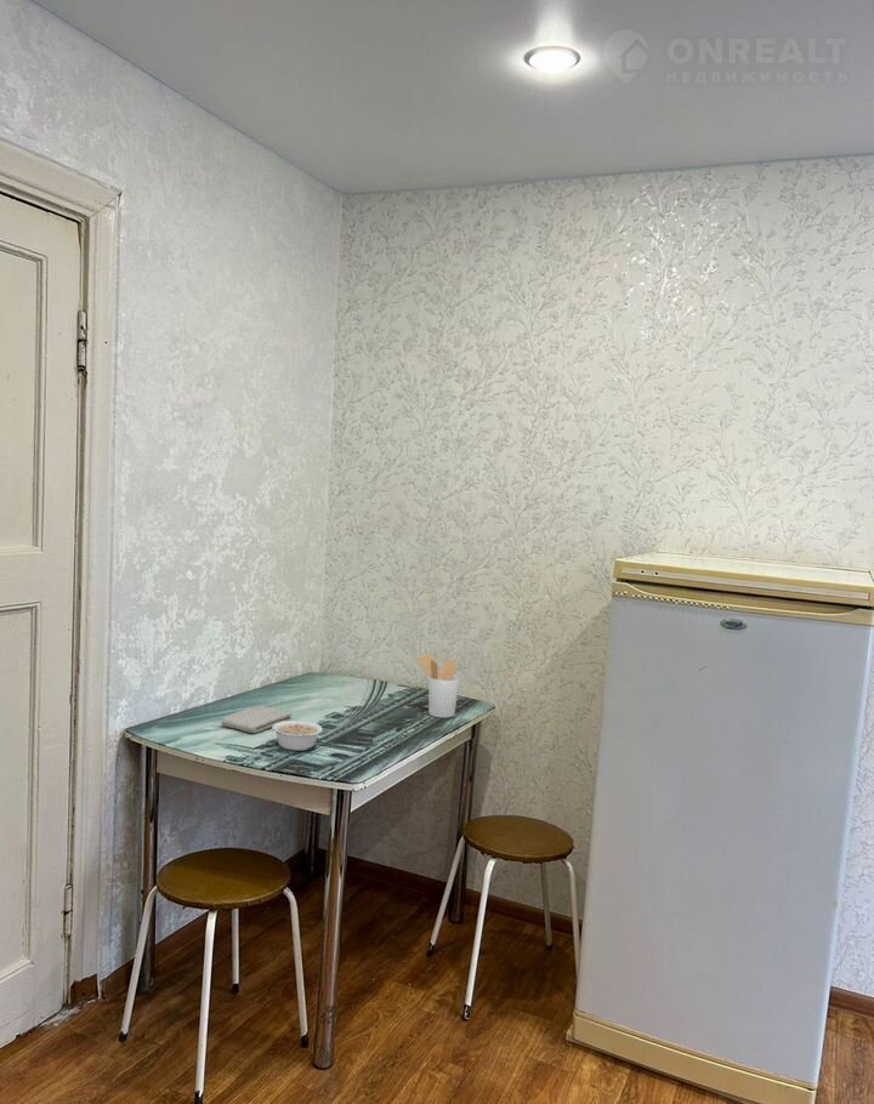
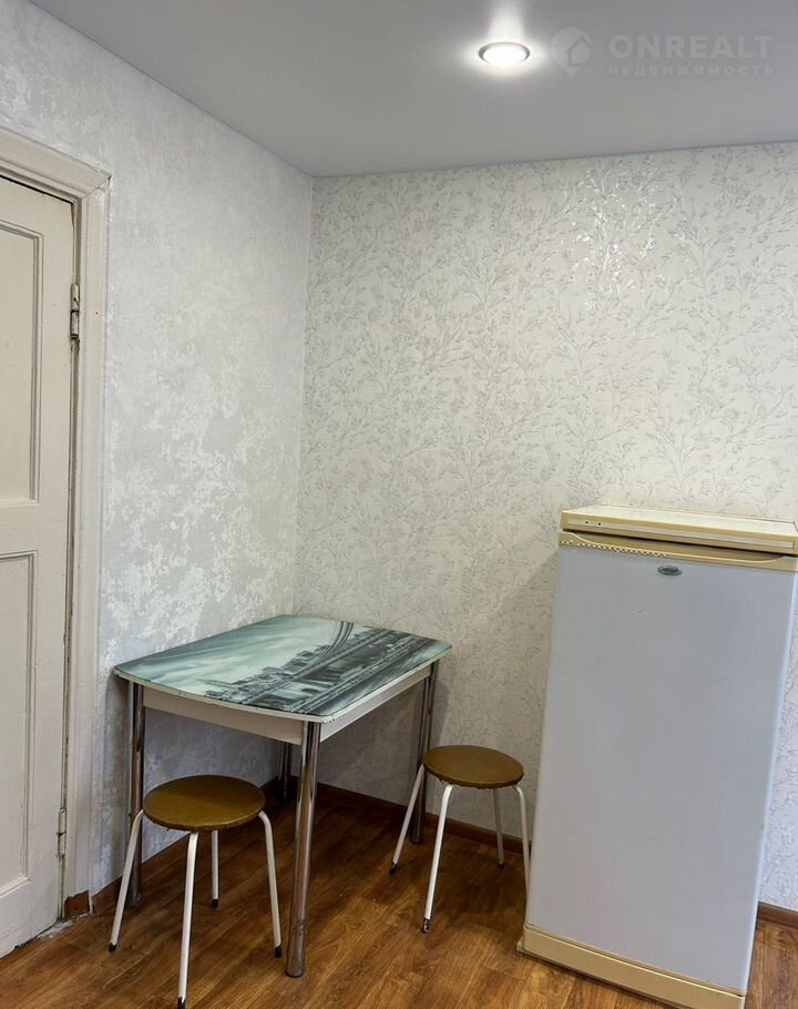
- utensil holder (437, 684)
- washcloth (257, 718)
- legume (297, 735)
